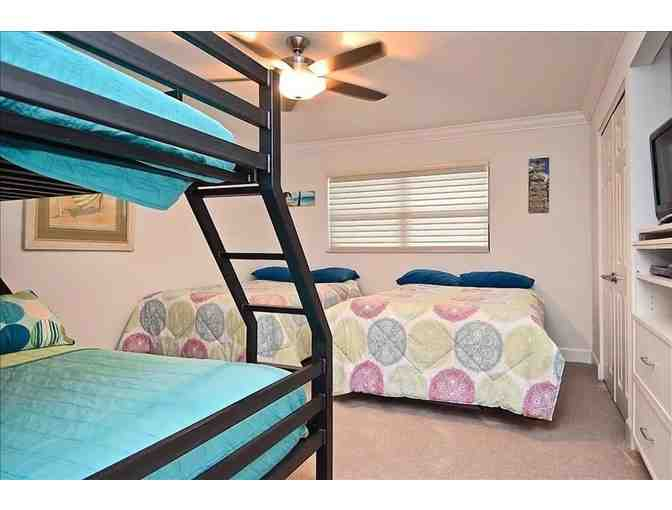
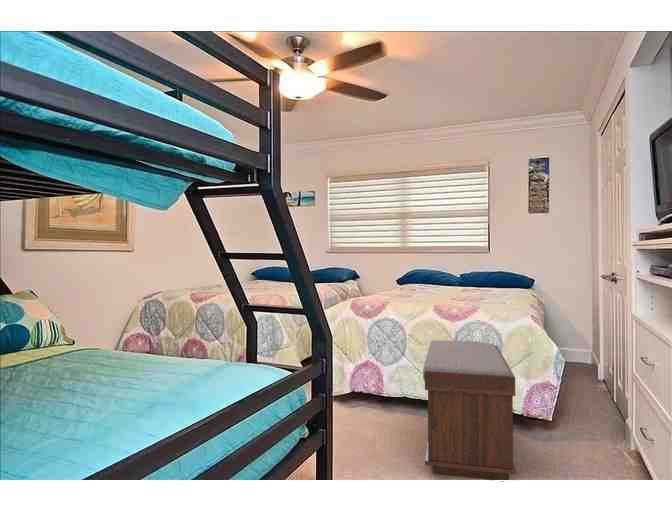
+ bench (465, 398)
